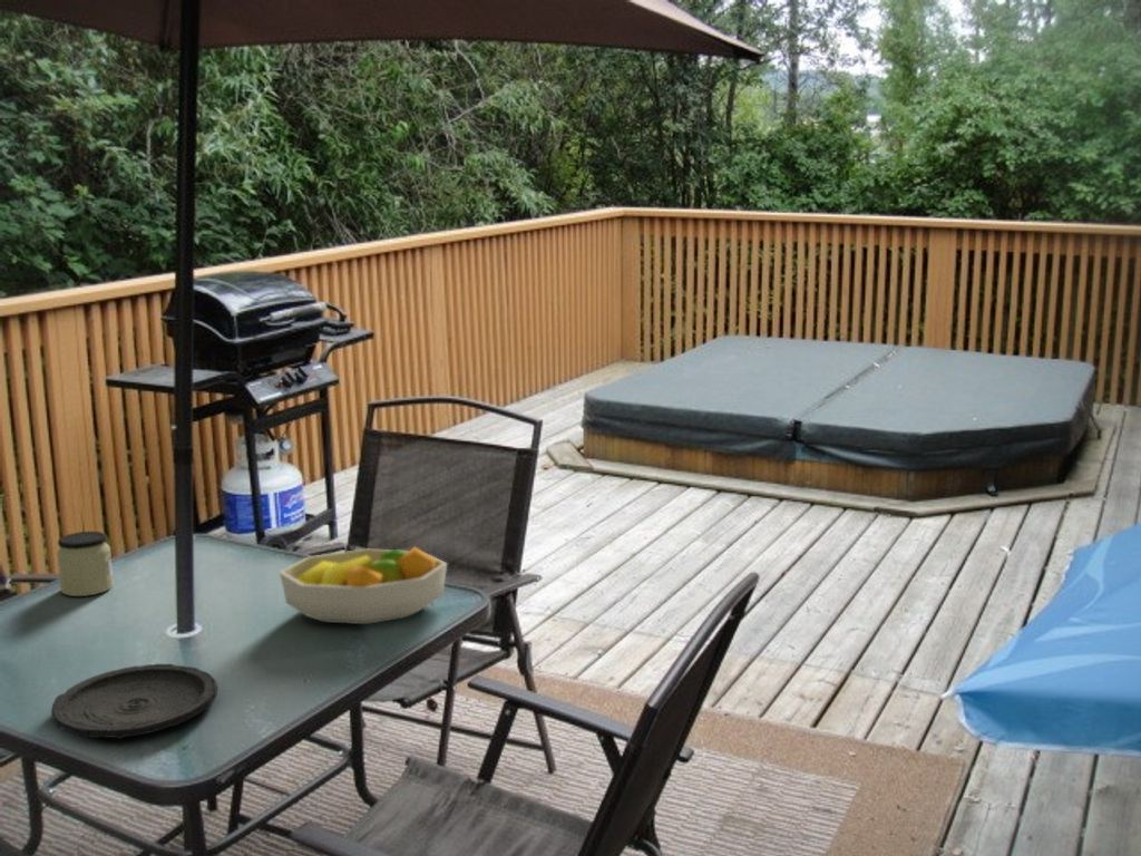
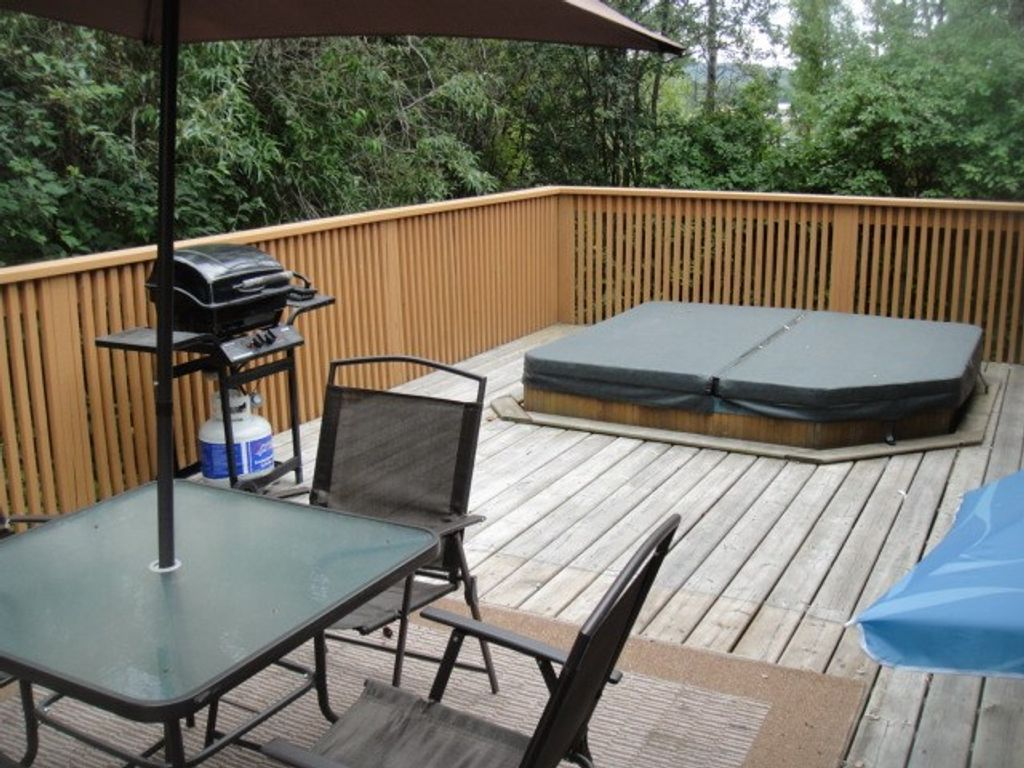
- jar (85, 563)
- fruit bowl (364, 578)
- plate (136, 700)
